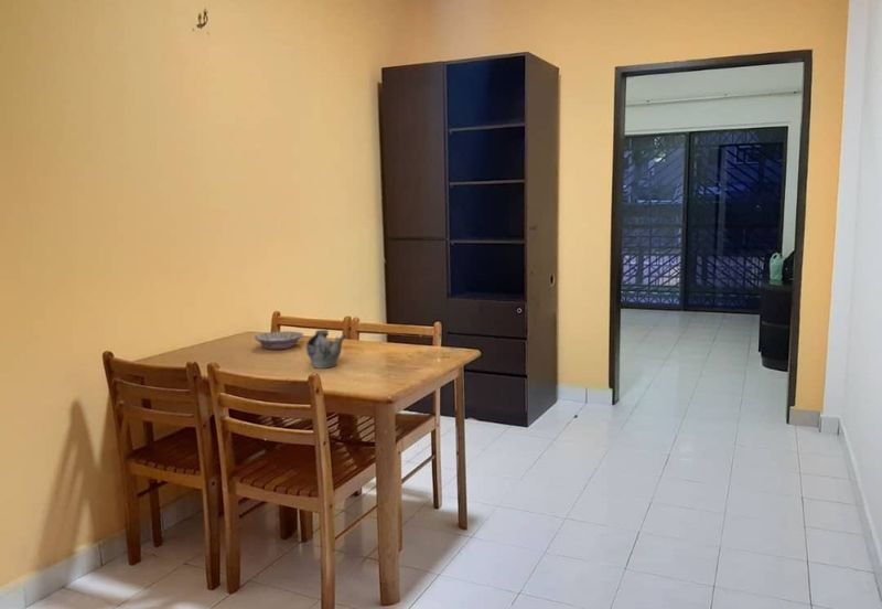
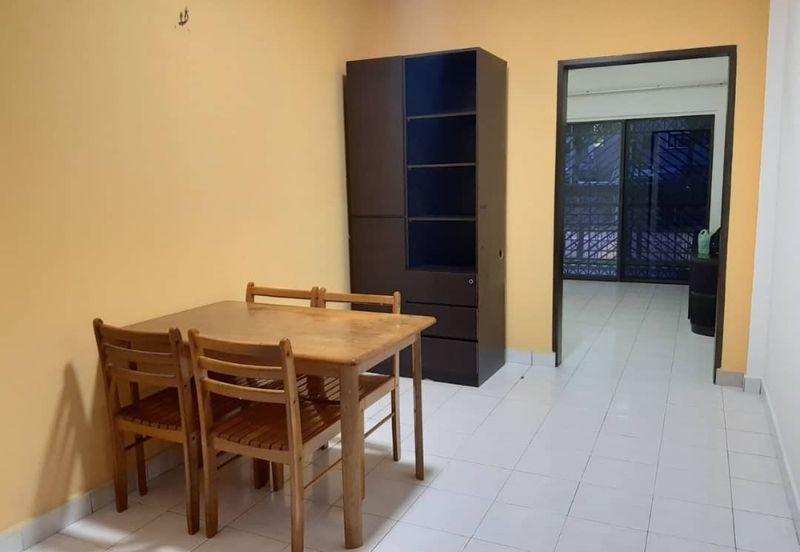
- bowl (279, 341)
- teapot (329, 349)
